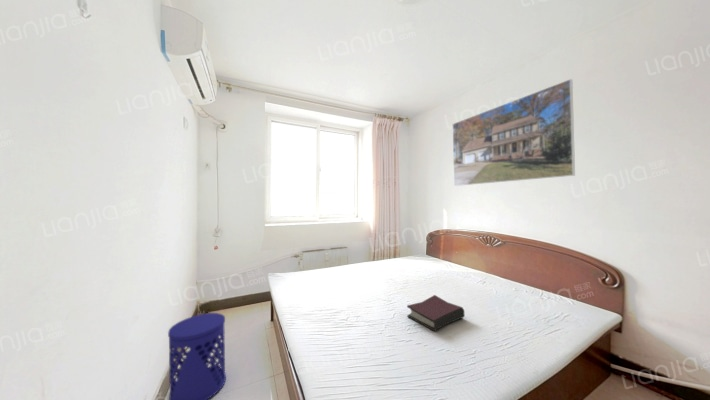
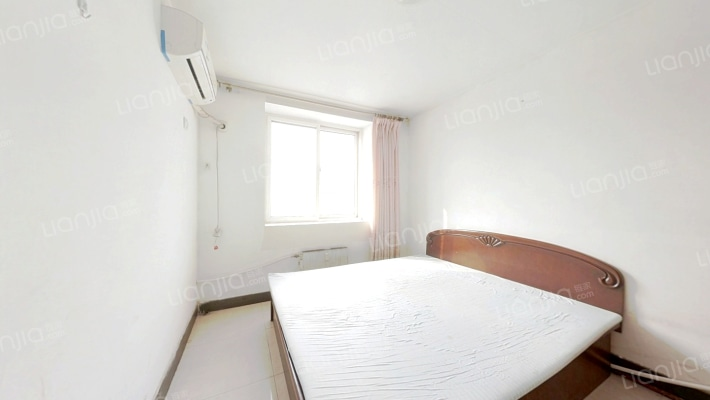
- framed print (500, 144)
- hardback book (435, 311)
- waste bin (198, 355)
